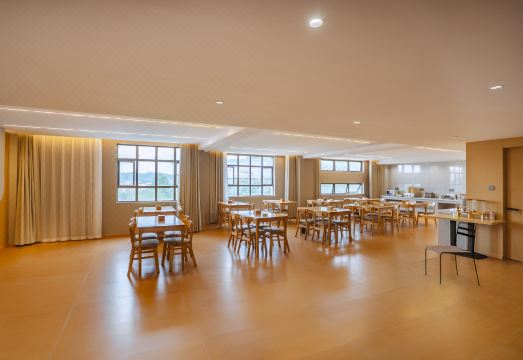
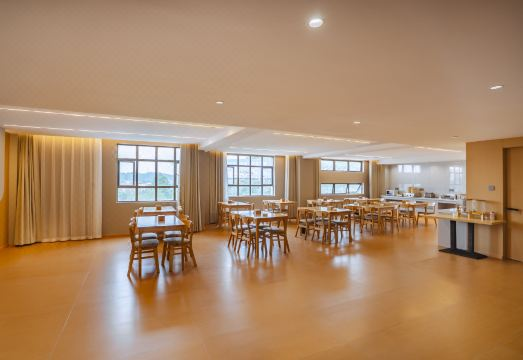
- dining chair (450, 251)
